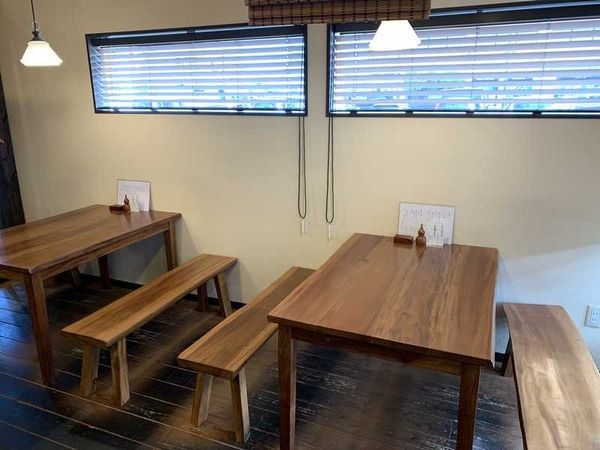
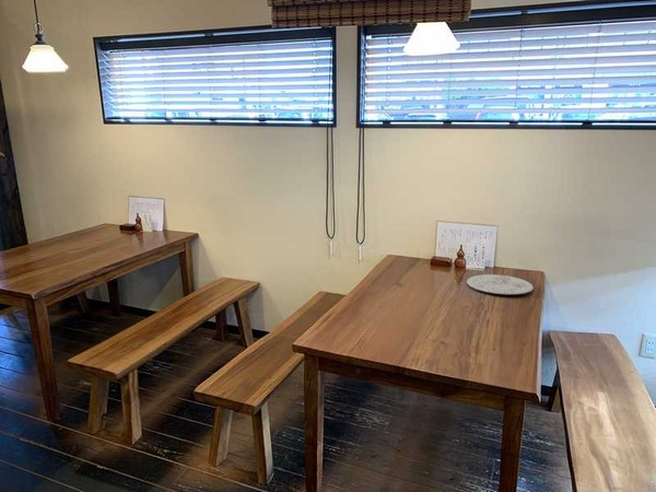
+ plate (499, 284)
